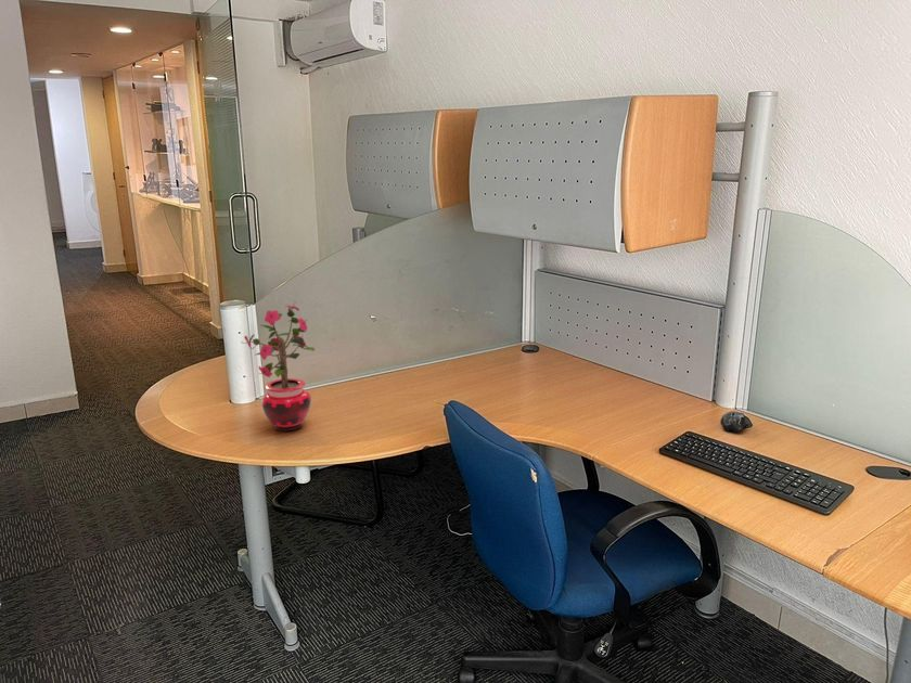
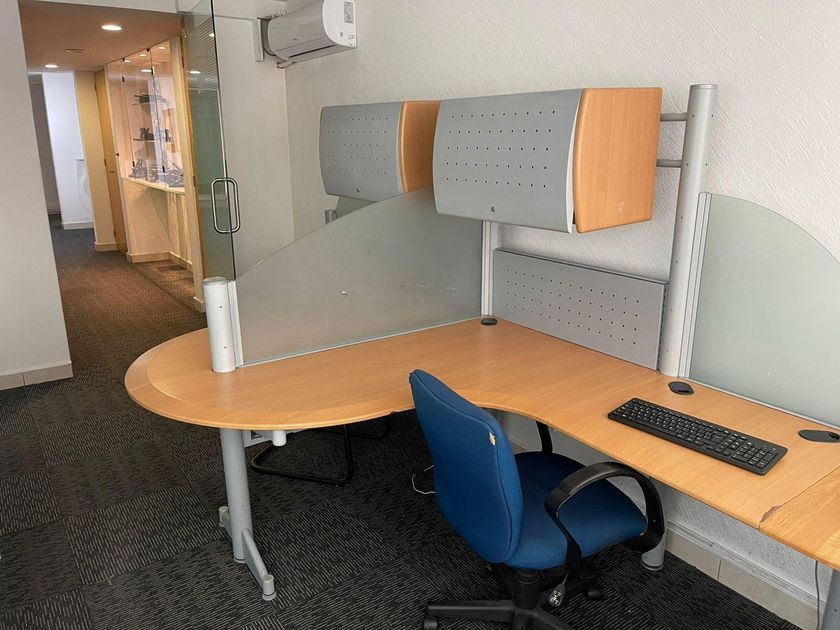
- computer mouse (733, 418)
- potted plant (285, 368)
